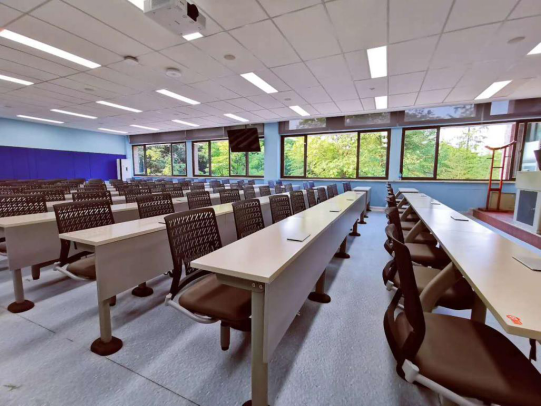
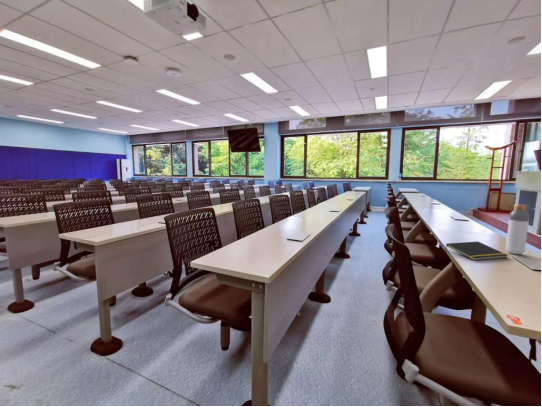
+ notepad (475, 250)
+ bottle (517, 229)
